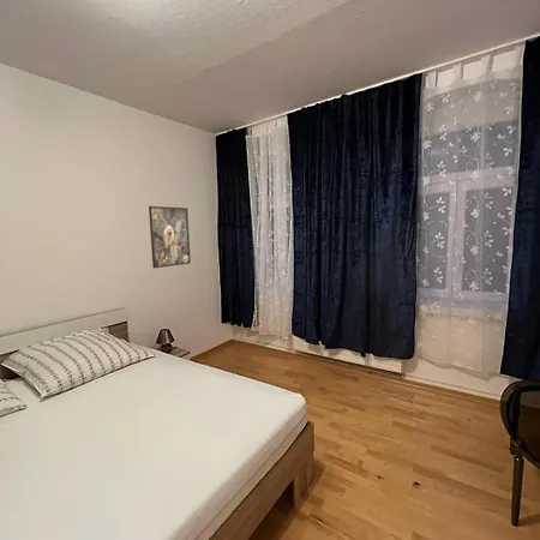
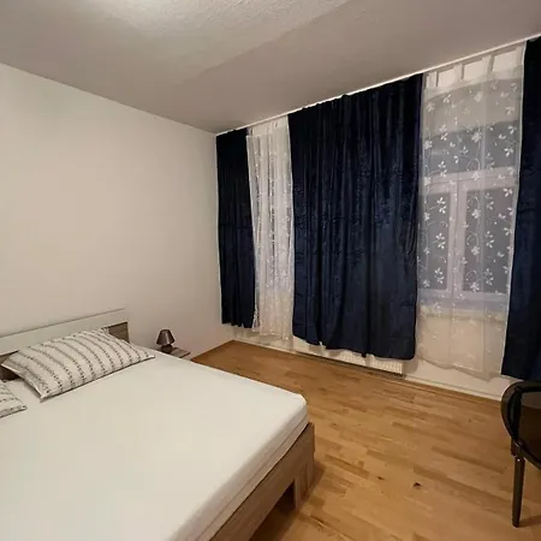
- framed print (170, 236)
